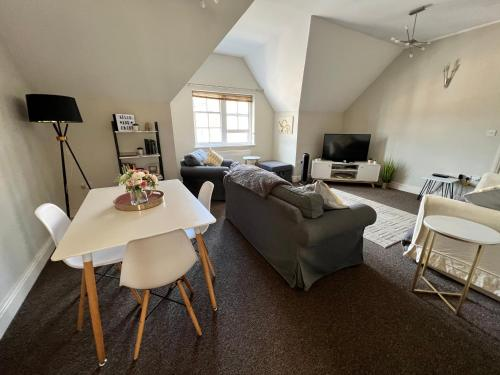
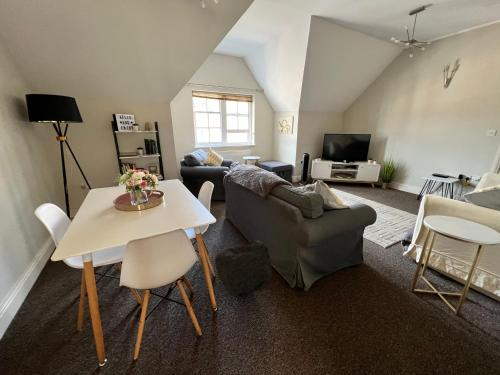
+ bag (241, 266)
